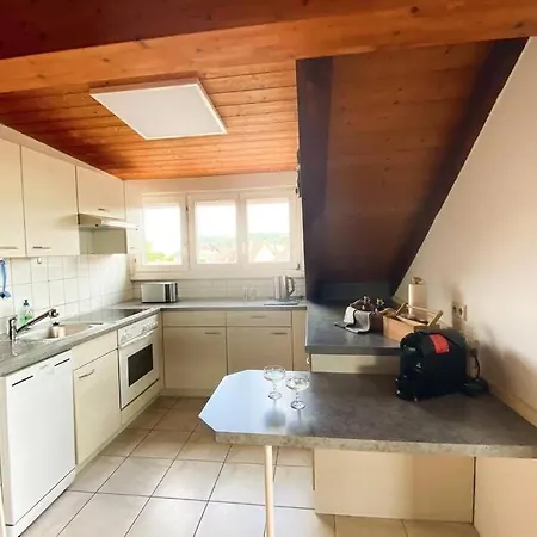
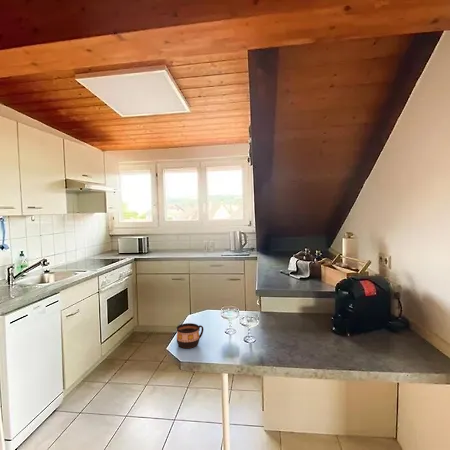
+ cup (189, 335)
